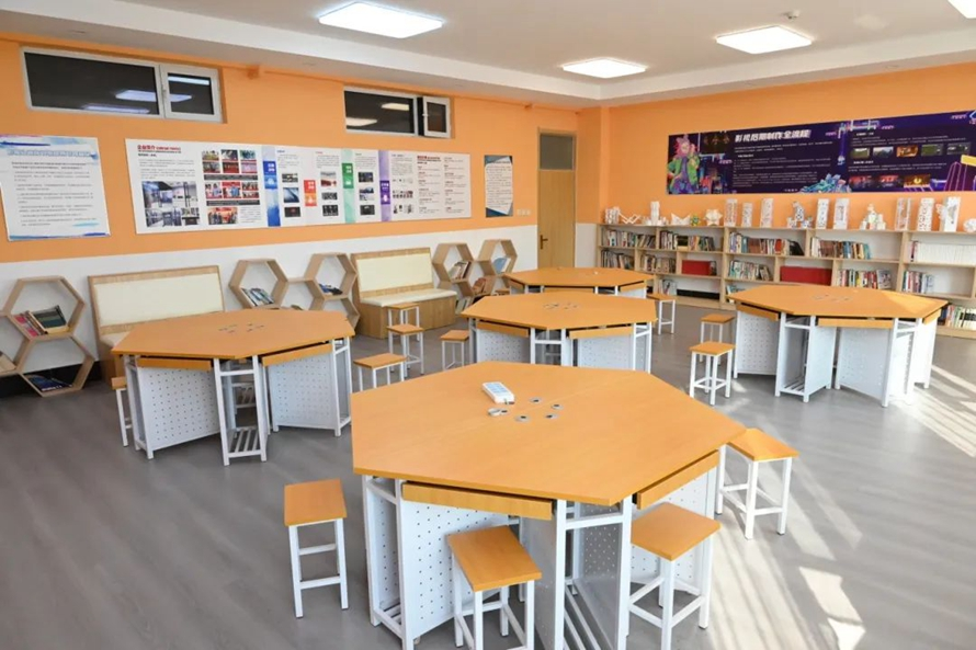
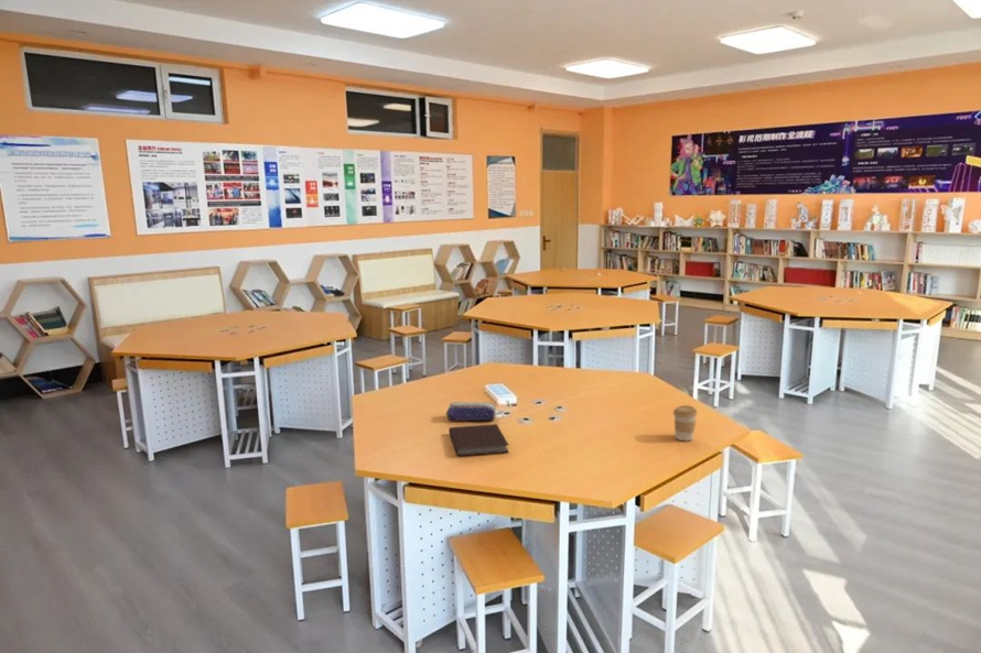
+ coffee cup (684, 422)
+ notebook (477, 439)
+ pencil case (471, 411)
